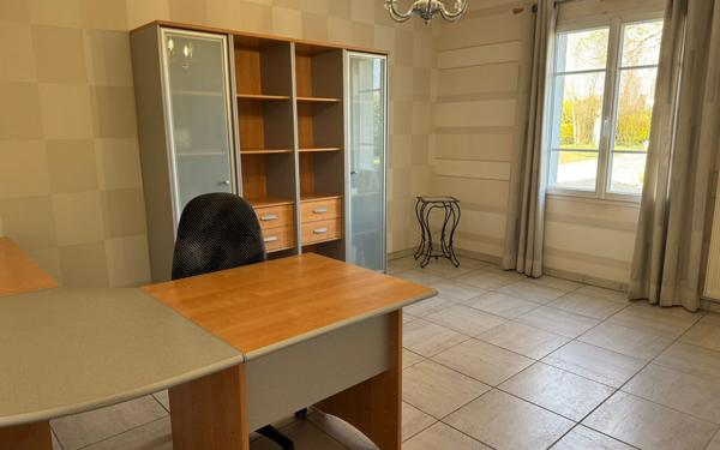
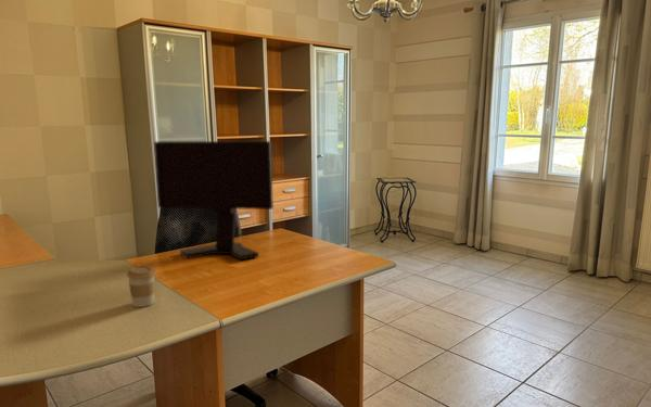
+ coffee cup (142, 285)
+ monitor (220, 198)
